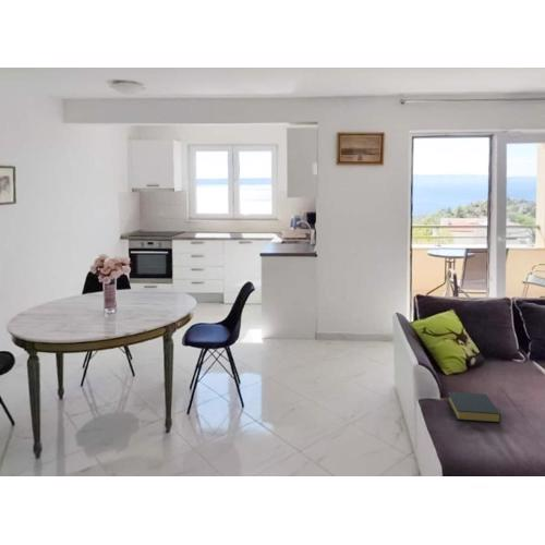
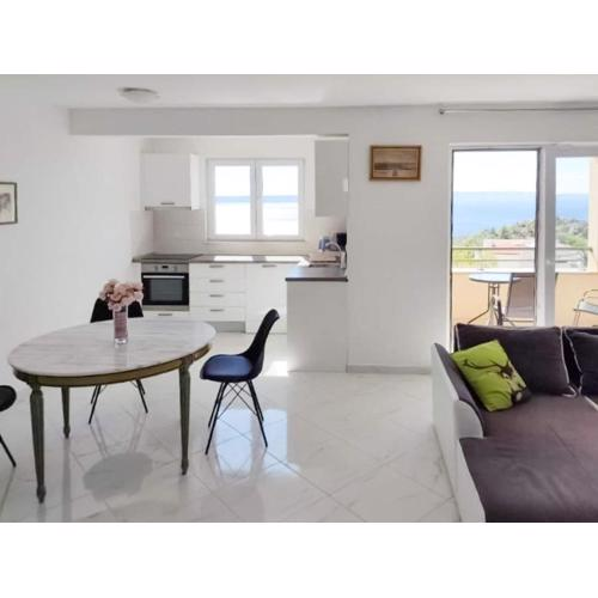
- hardback book (472, 405)
